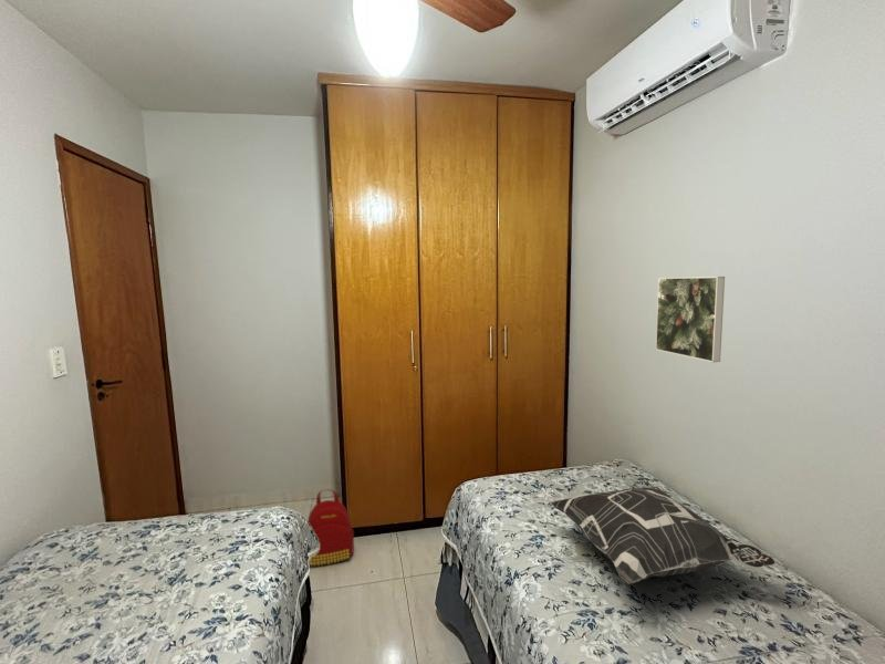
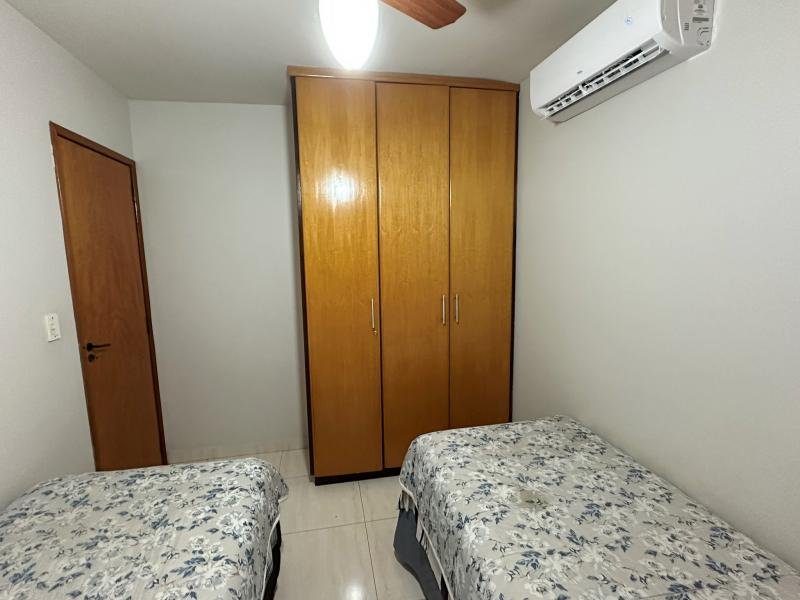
- decorative pillow (649, 528)
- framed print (686, 317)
- backpack (327, 526)
